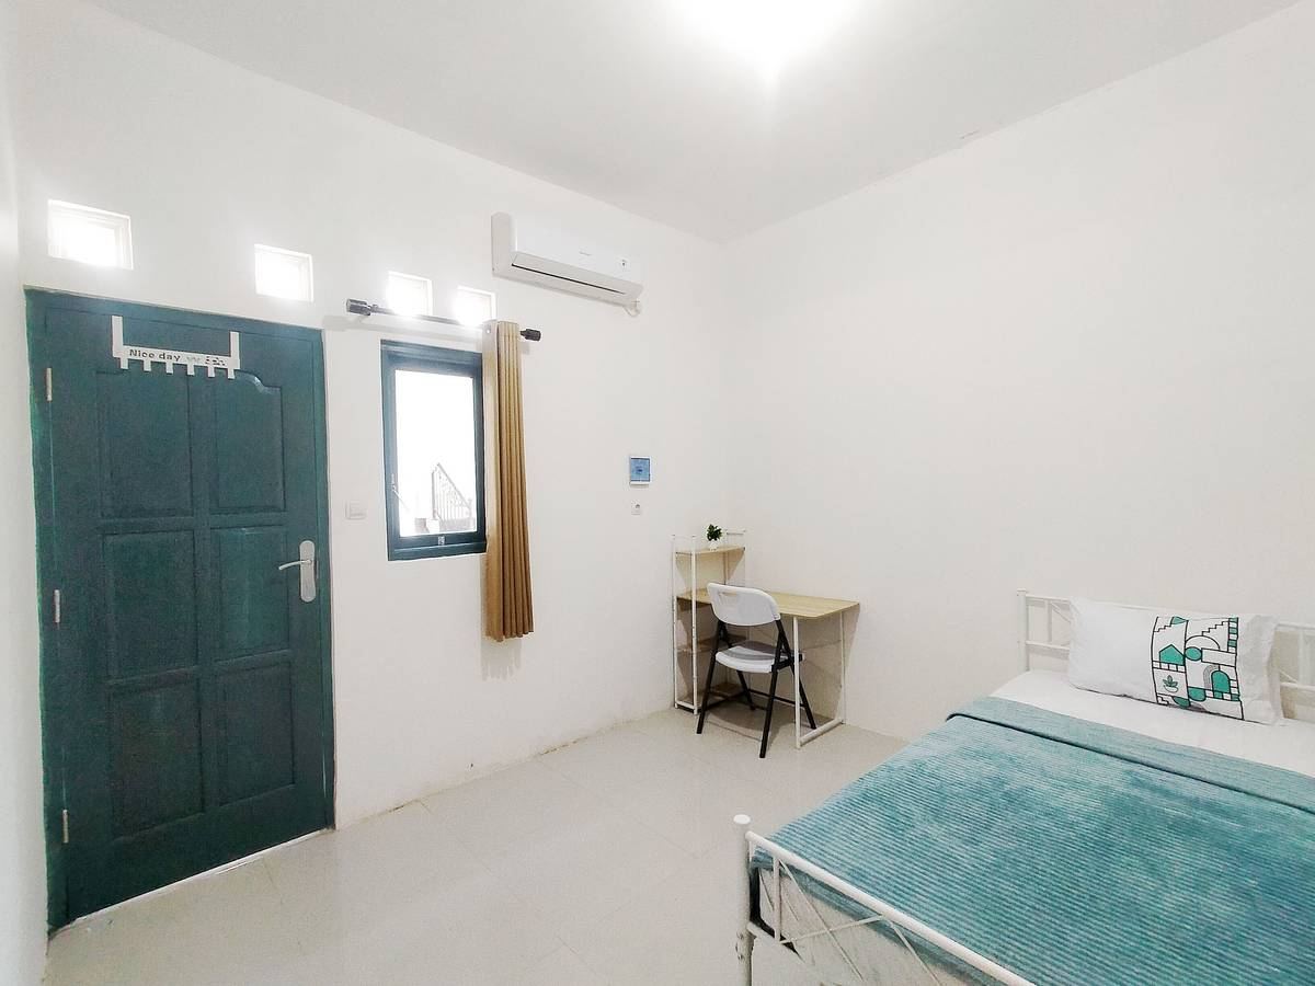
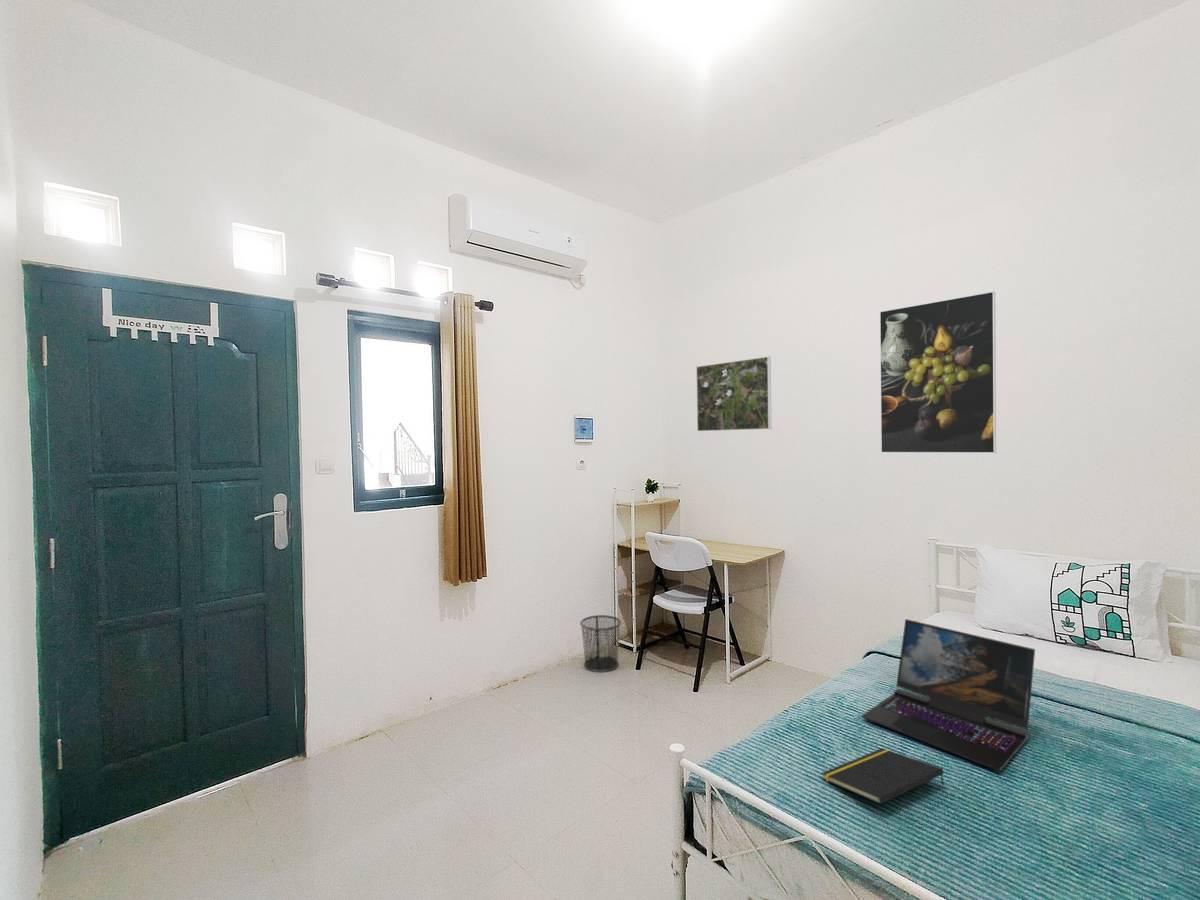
+ laptop (946, 685)
+ notepad (881, 773)
+ waste bin (600, 643)
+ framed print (731, 396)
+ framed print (934, 377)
